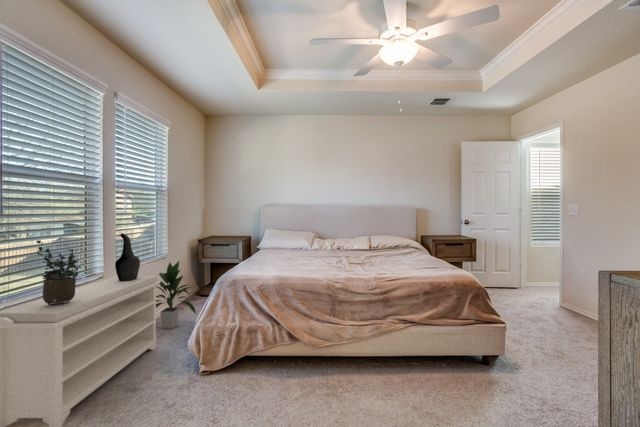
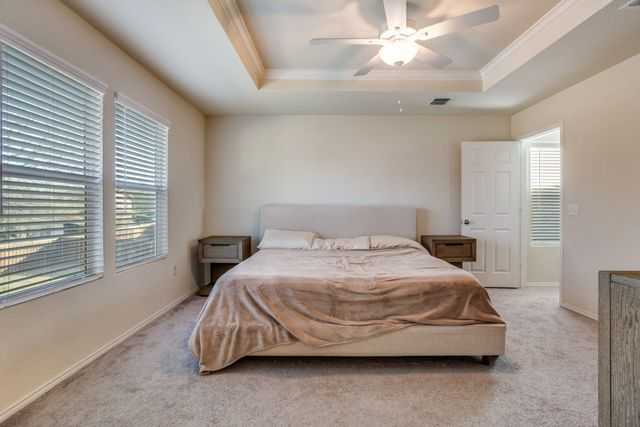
- decorative vase (127, 256)
- indoor plant (171, 294)
- bench (93, 334)
- potted plant (58, 271)
